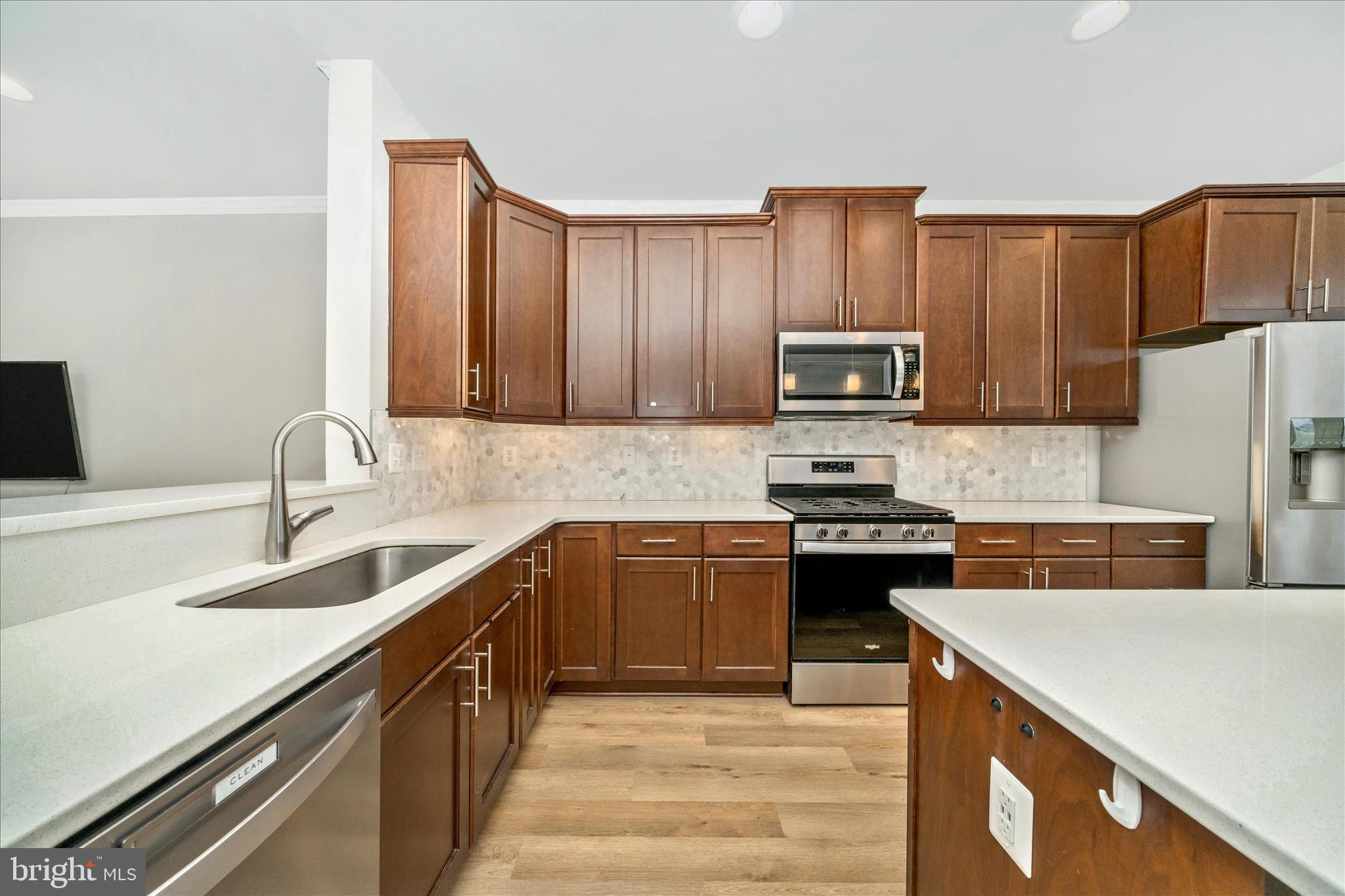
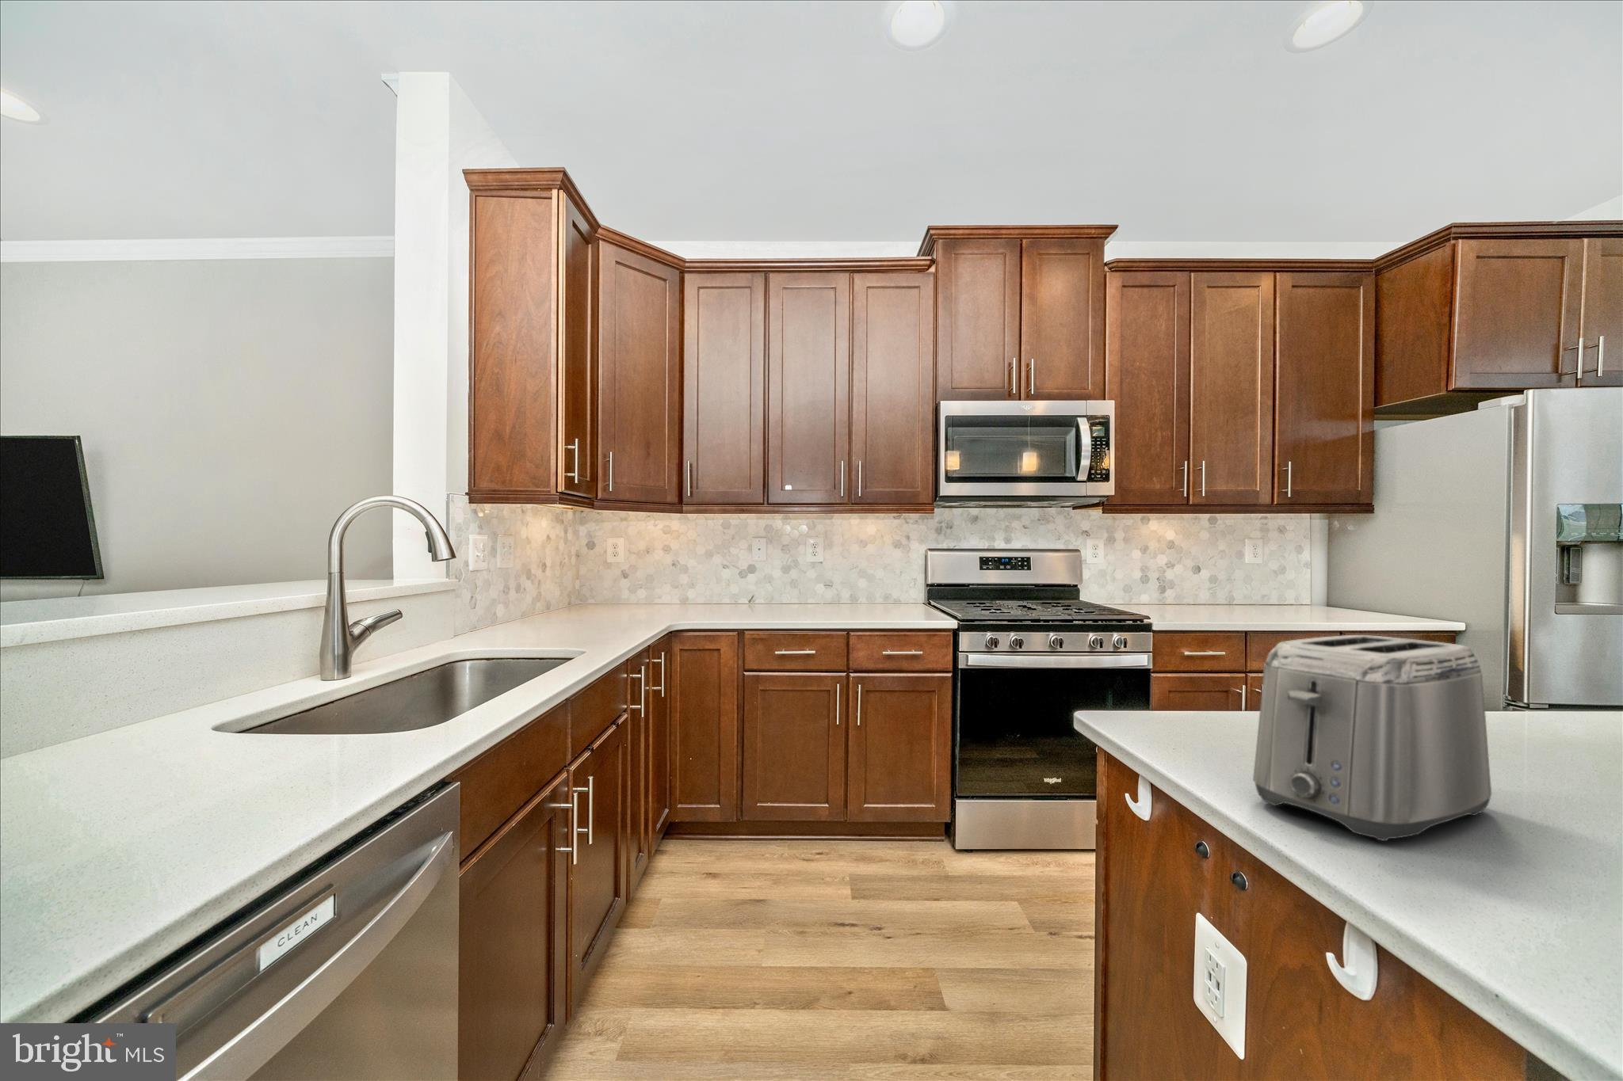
+ toaster (1376, 724)
